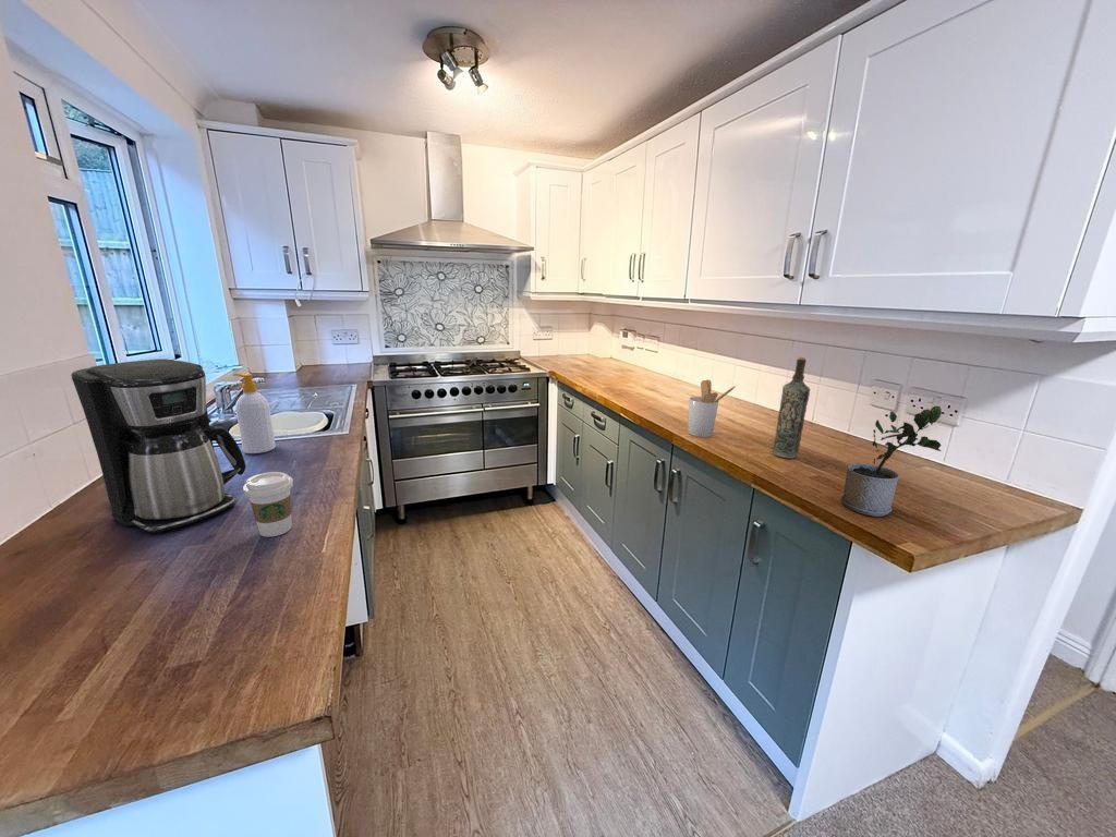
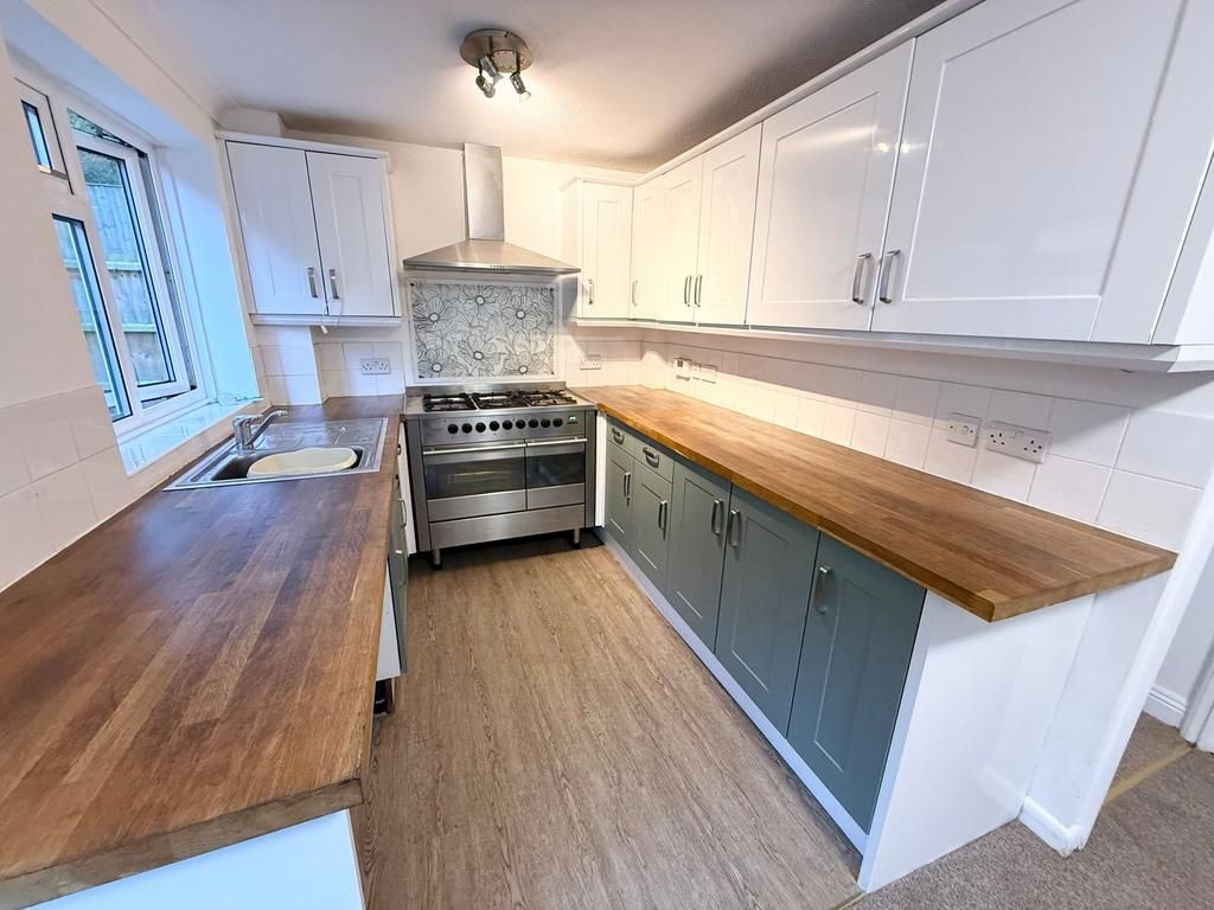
- utensil holder (711, 409)
- soap bottle (252, 412)
- coffee cup (271, 504)
- potted plant (888, 458)
- coffee maker (168, 434)
- bottle (792, 408)
